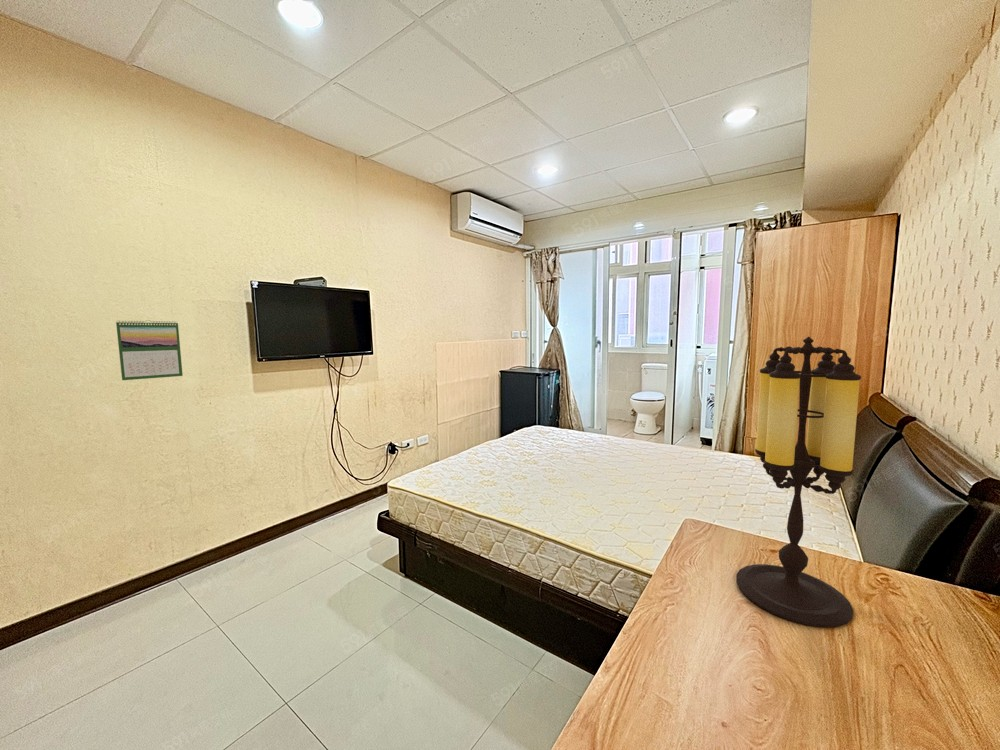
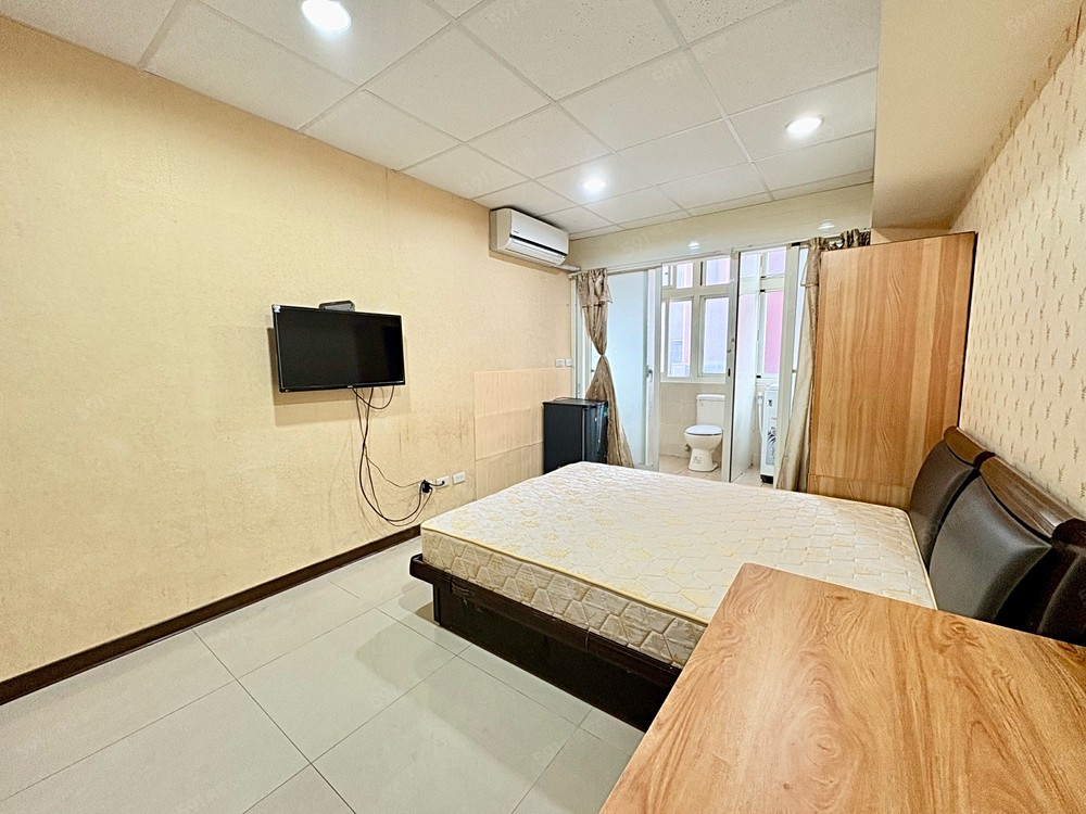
- calendar (150, 349)
- table lamp (799, 469)
